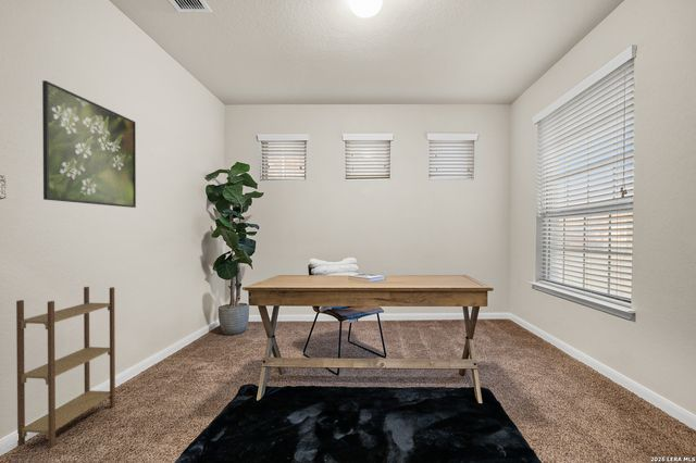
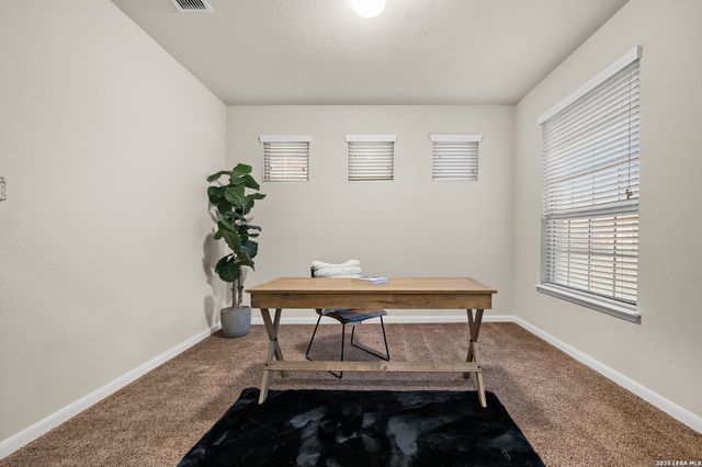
- shelving unit (71, 358)
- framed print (97, 154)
